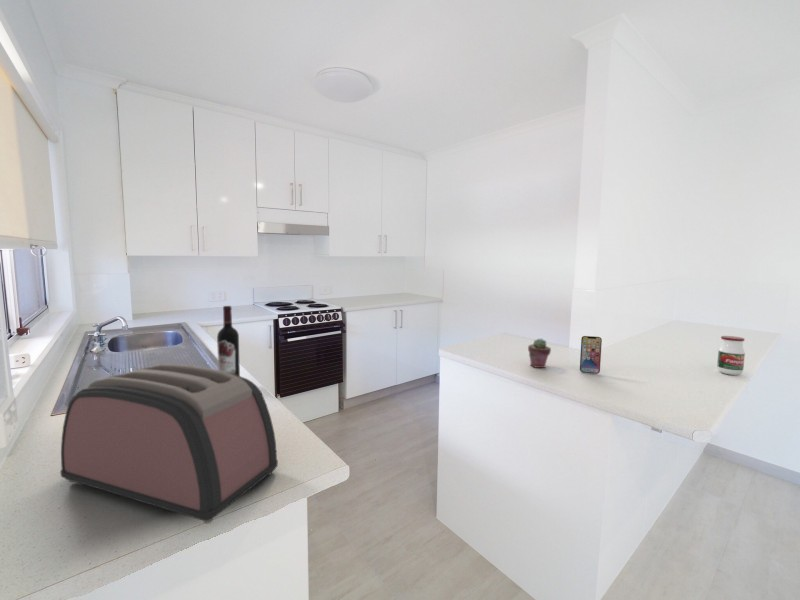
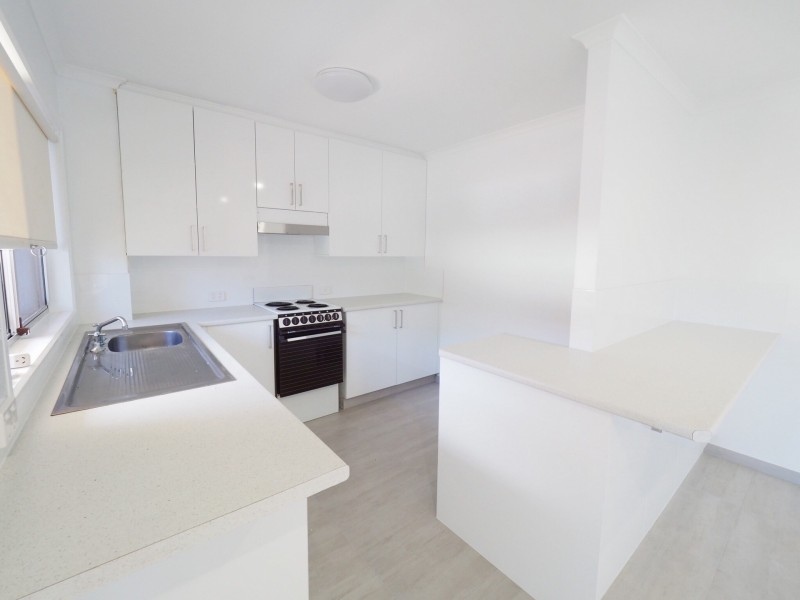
- smartphone (590, 354)
- wine bottle (228, 346)
- jar (731, 355)
- potted succulent (539, 352)
- toaster (166, 424)
